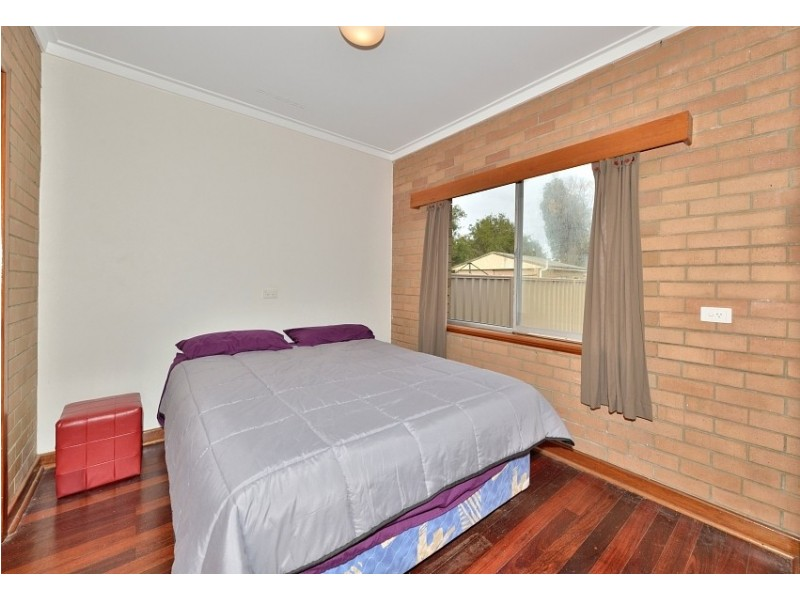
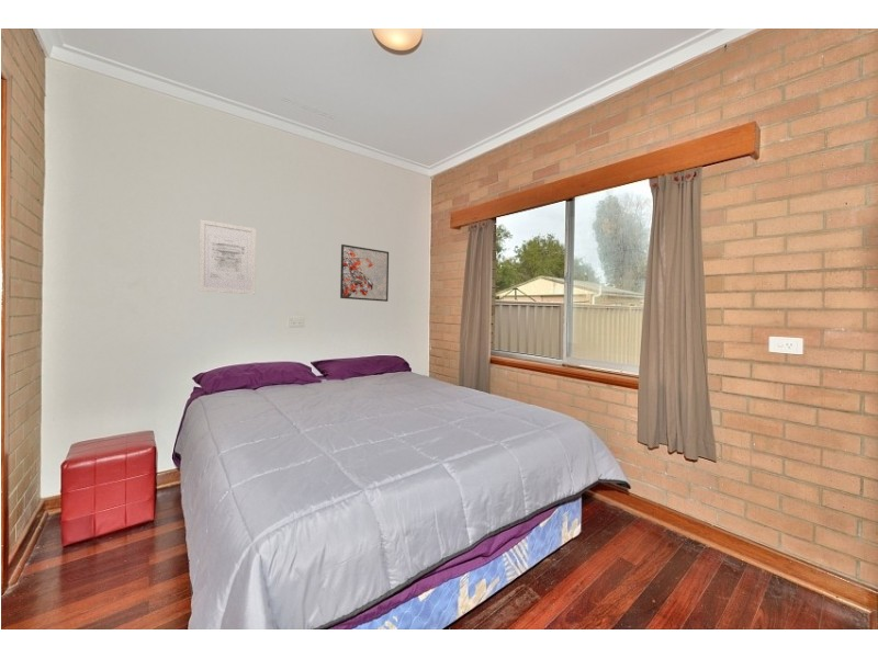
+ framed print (365, 273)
+ wall art (228, 258)
